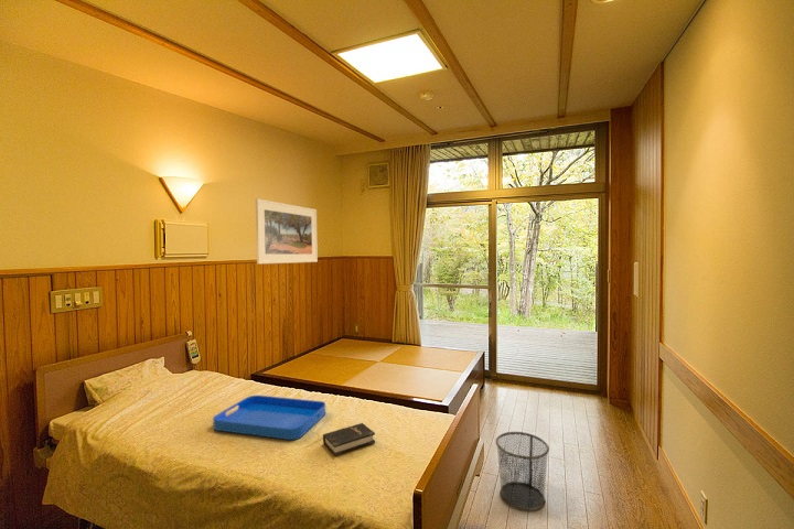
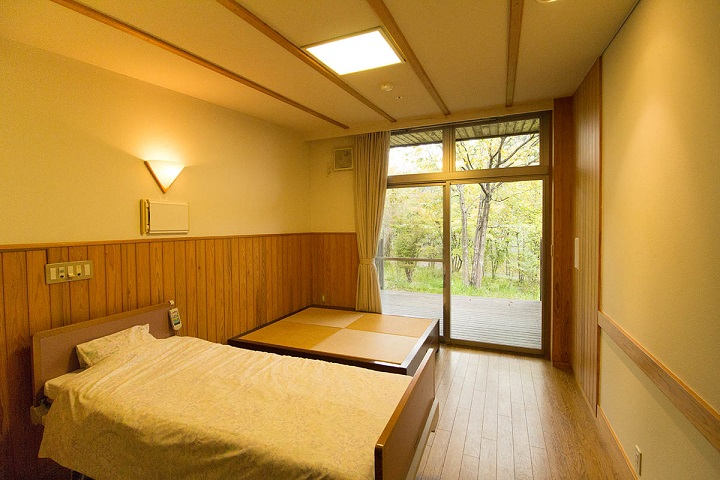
- waste bin (522, 469)
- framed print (289, 234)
- hardback book (348, 438)
- serving tray (271, 414)
